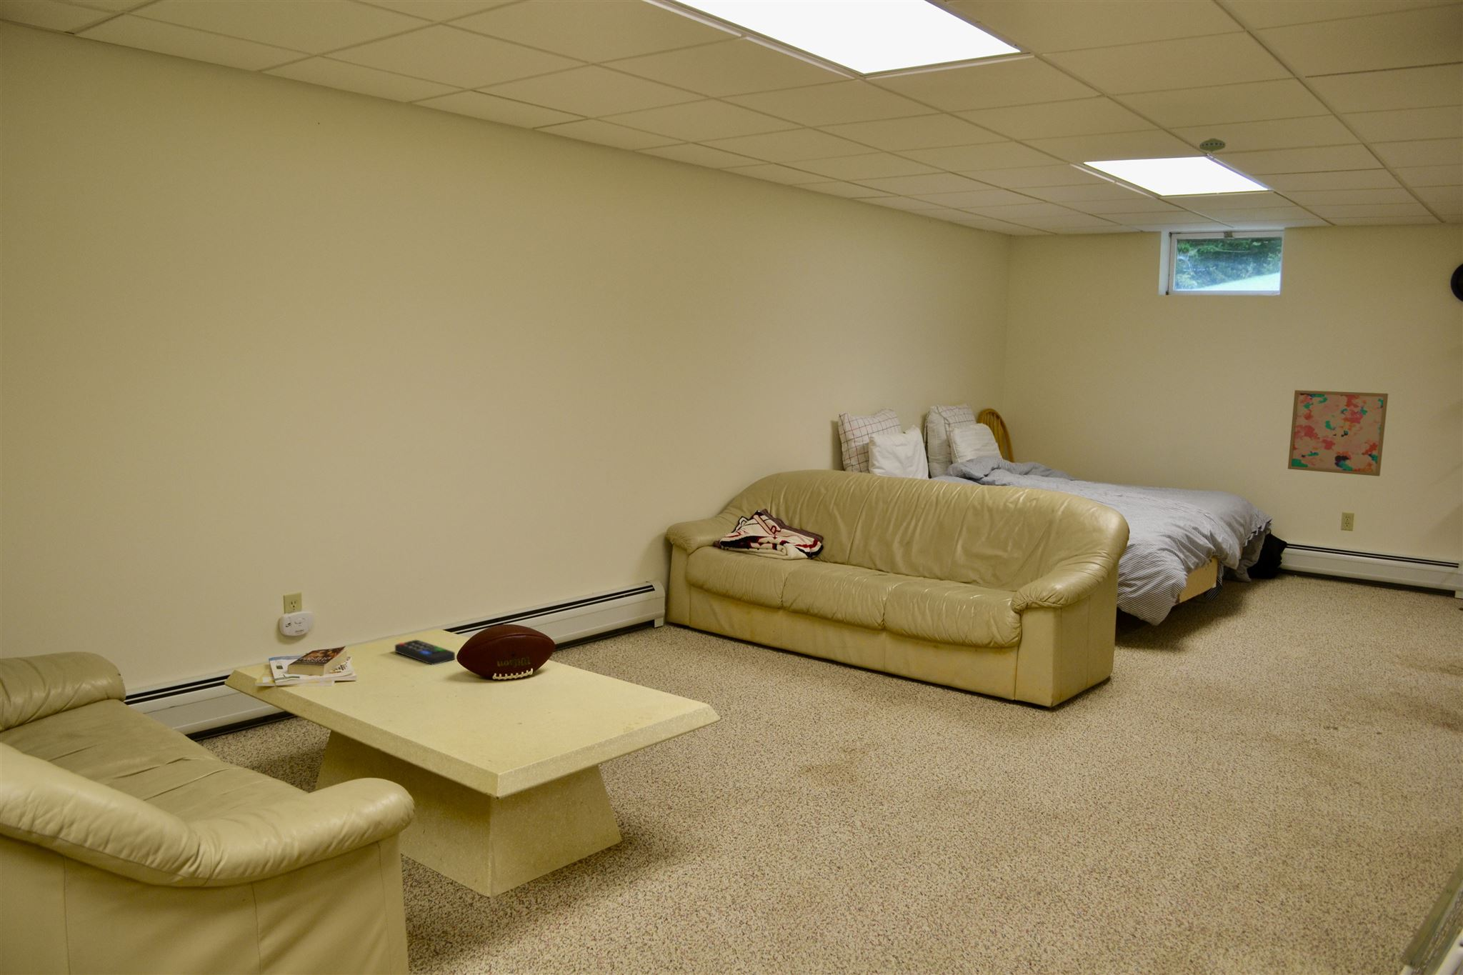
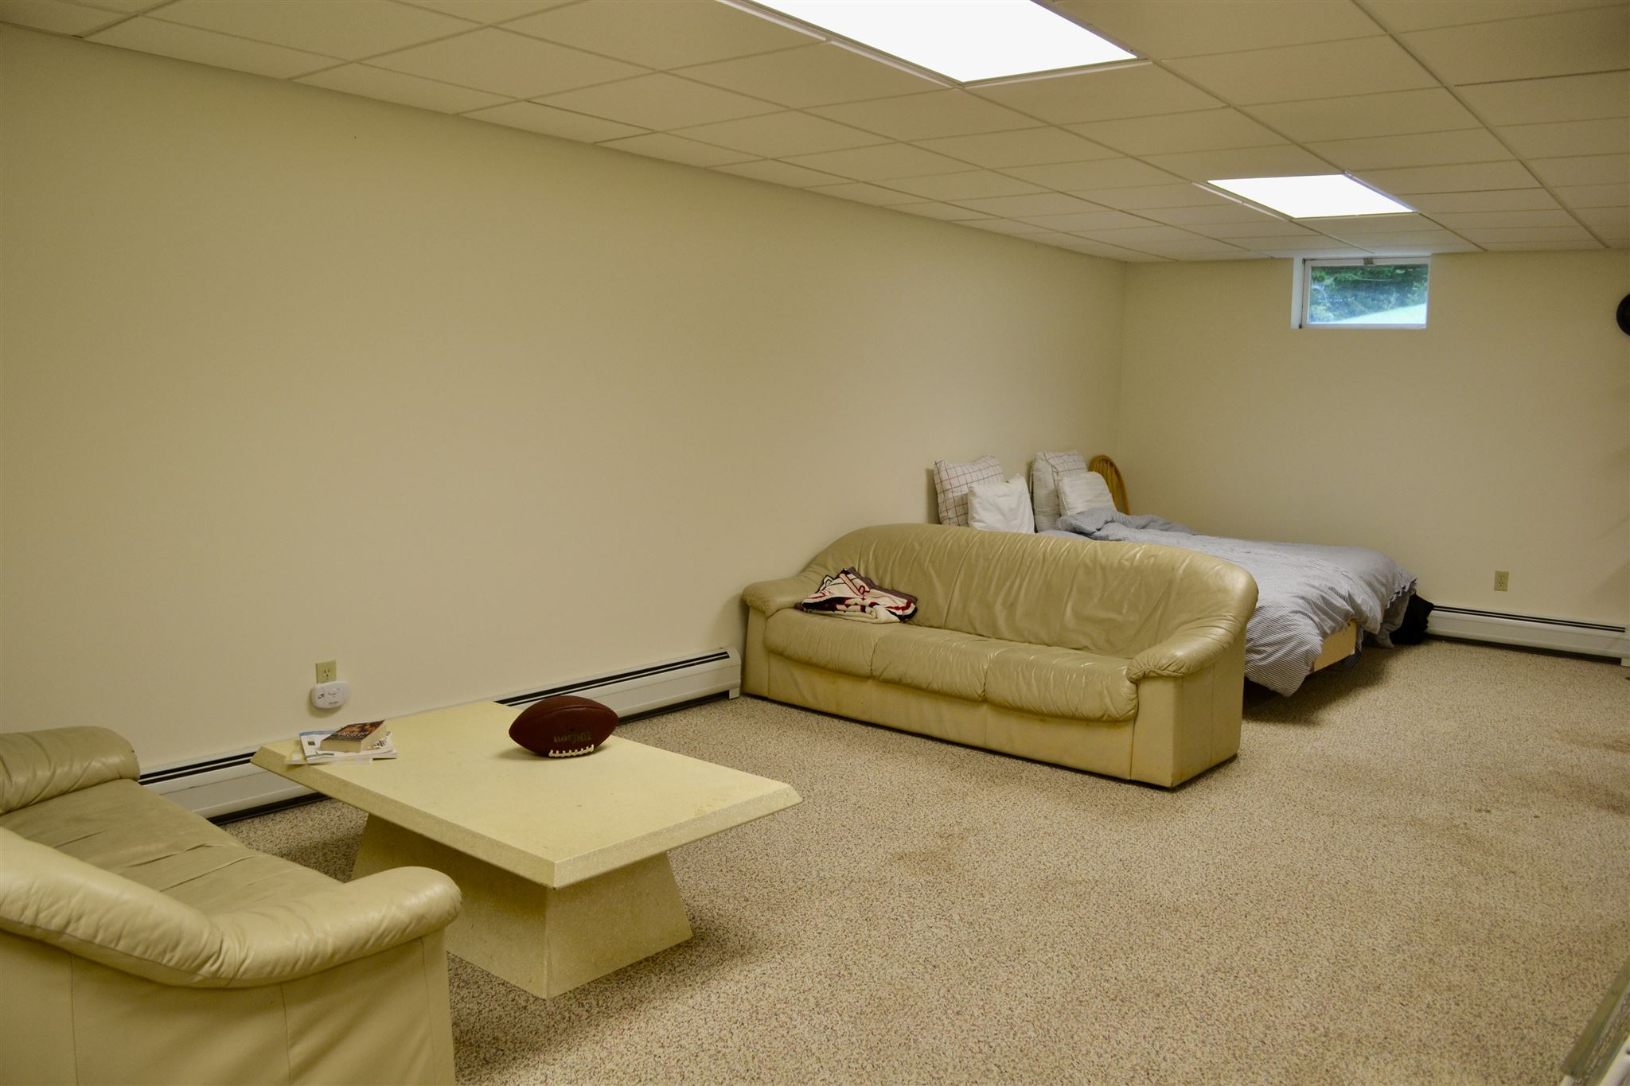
- wall art (1337, 432)
- smoke detector (1212, 145)
- remote control (424, 652)
